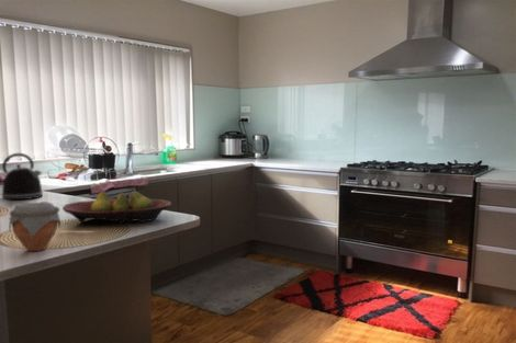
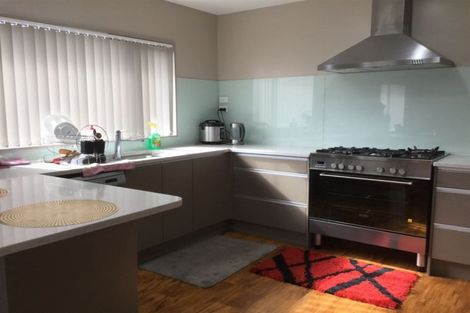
- kettle (21, 174)
- jar (35, 226)
- fruit bowl (119, 206)
